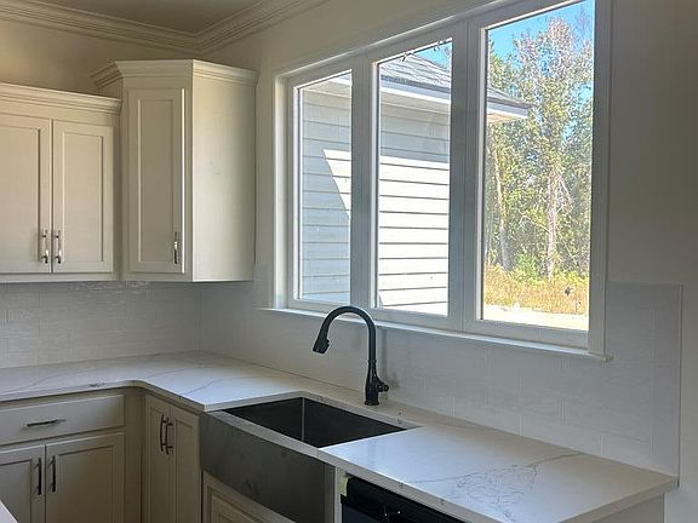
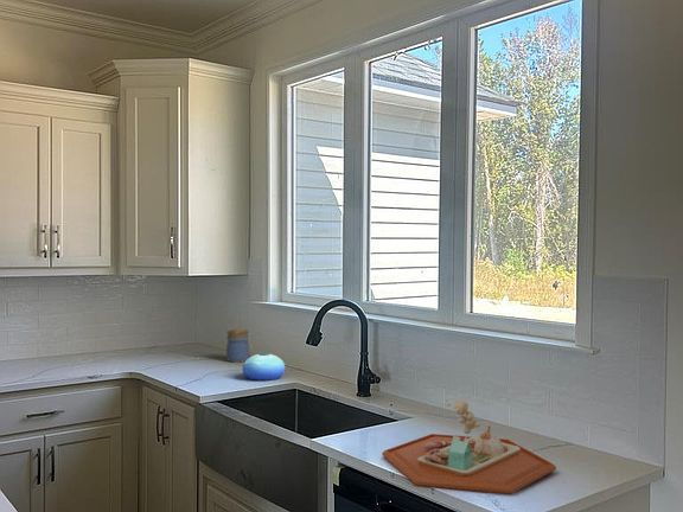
+ jar (238, 345)
+ bowl (263, 365)
+ food tray (466, 427)
